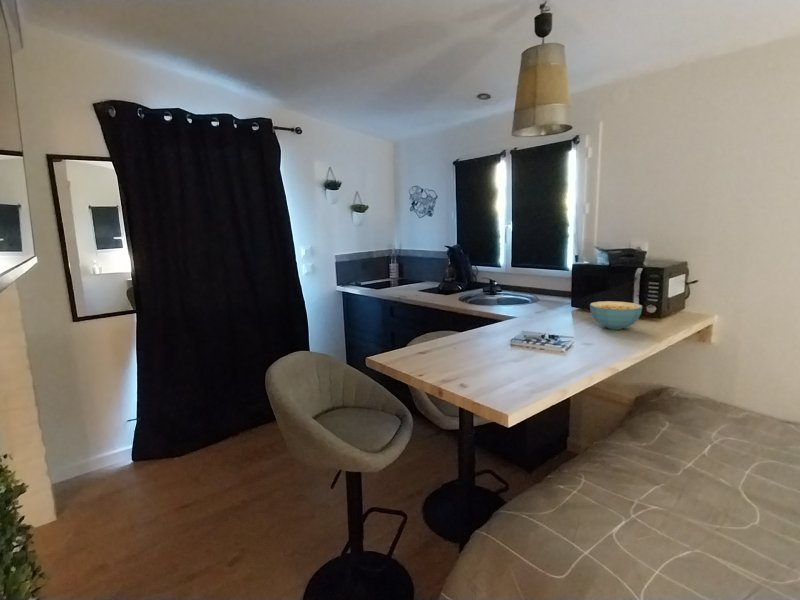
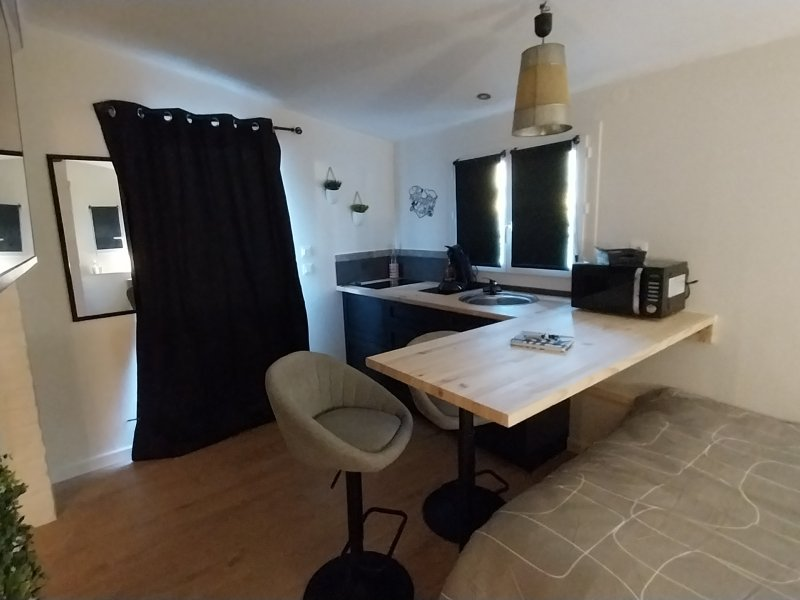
- cereal bowl (615, 316)
